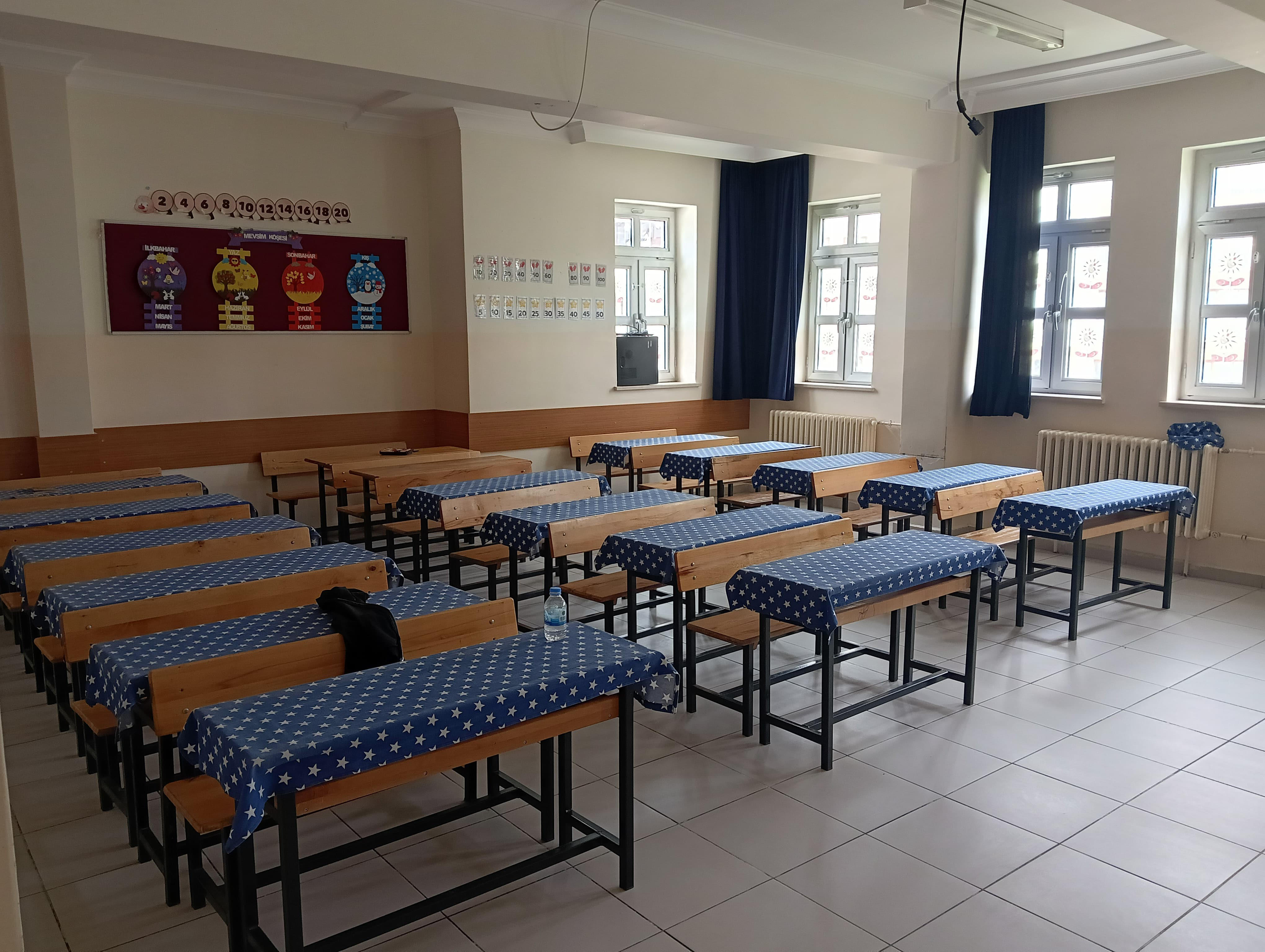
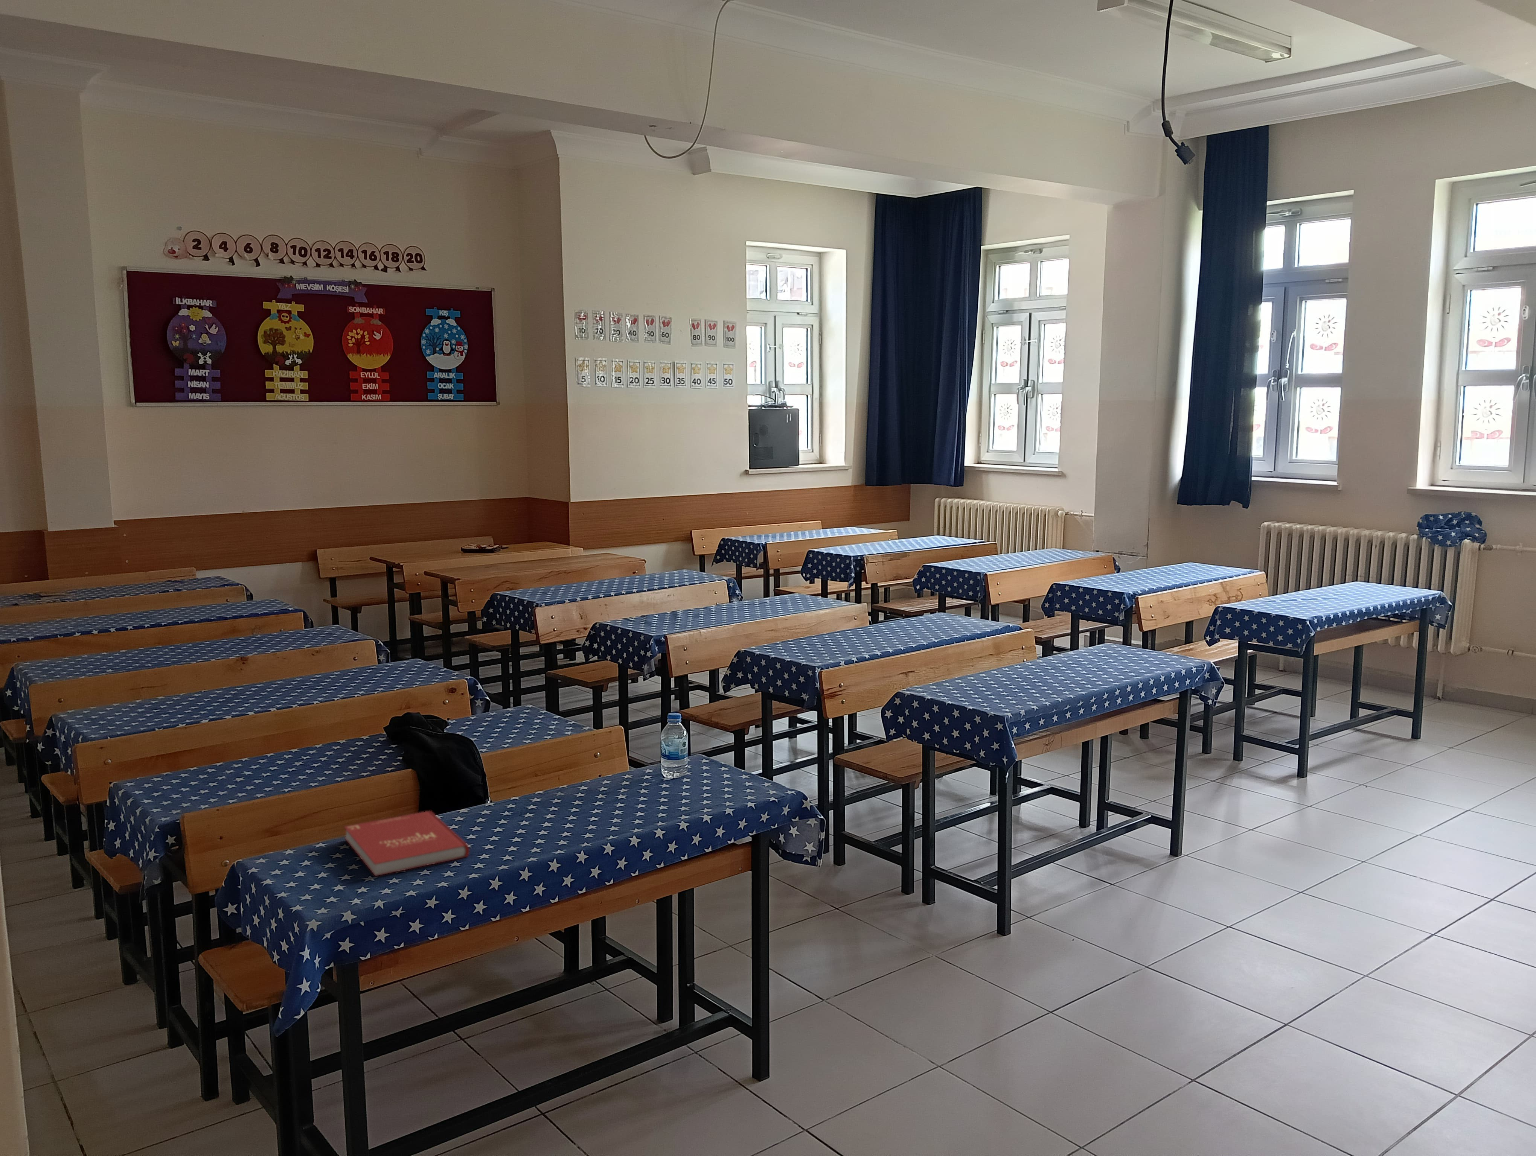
+ book (406, 841)
